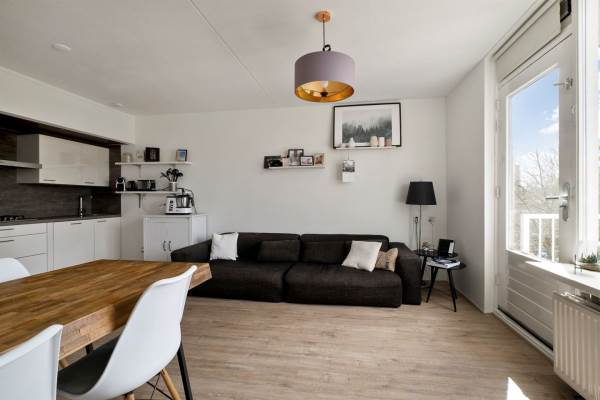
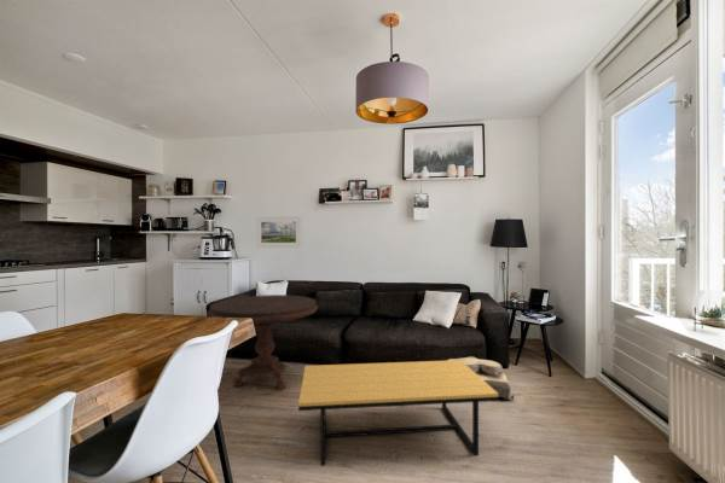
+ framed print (278, 232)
+ side table (265, 342)
+ coffee table (392, 405)
+ headphones (475, 372)
